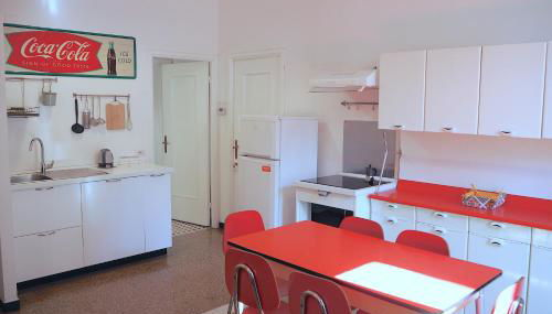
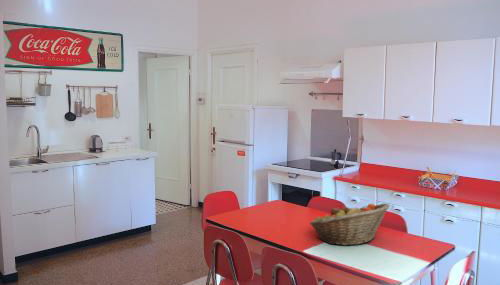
+ fruit basket (350, 220)
